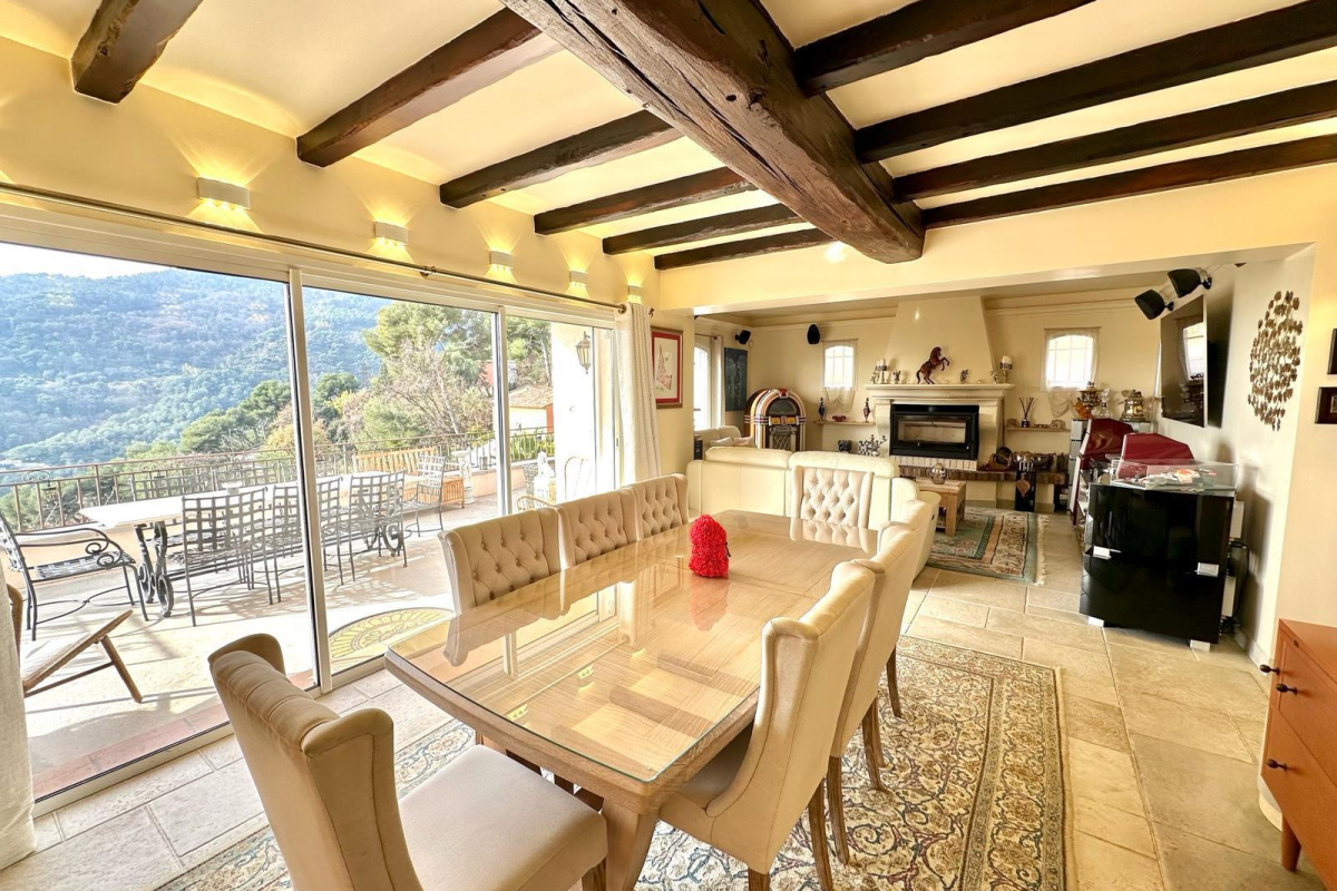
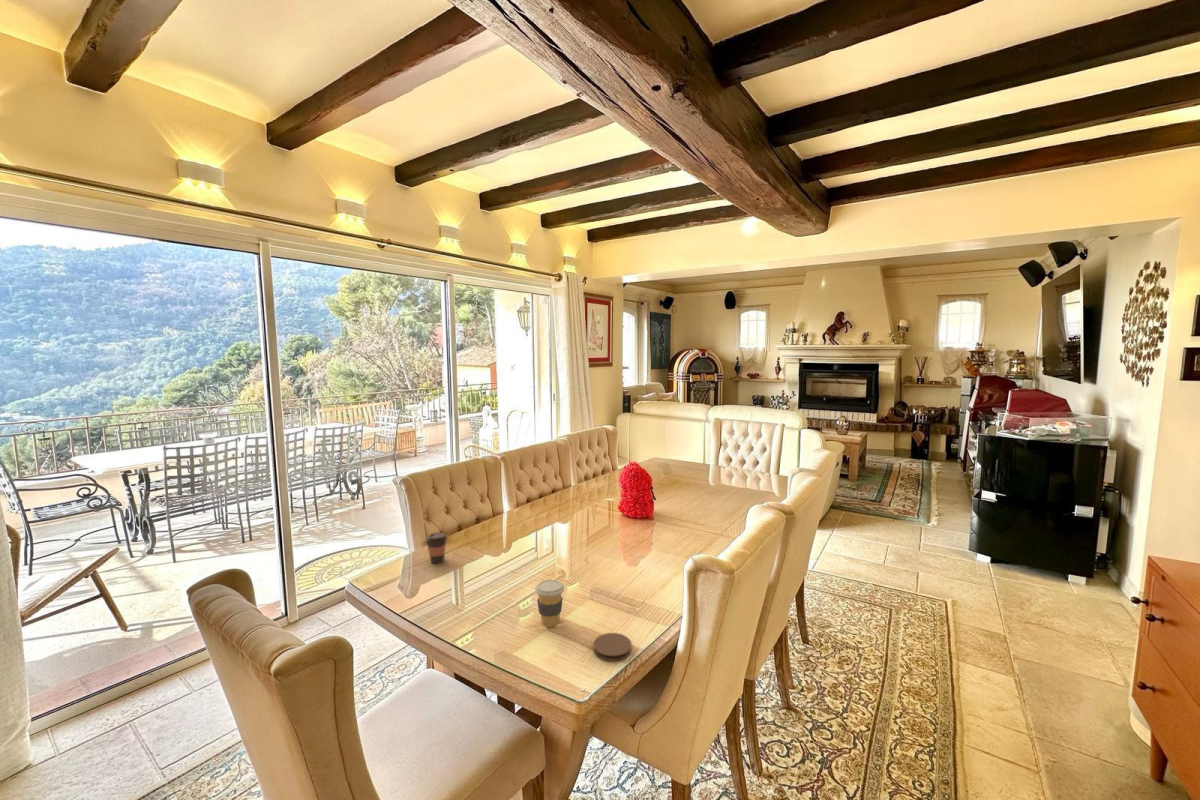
+ coffee cup (436, 548)
+ coaster (612, 646)
+ coffee cup (550, 603)
